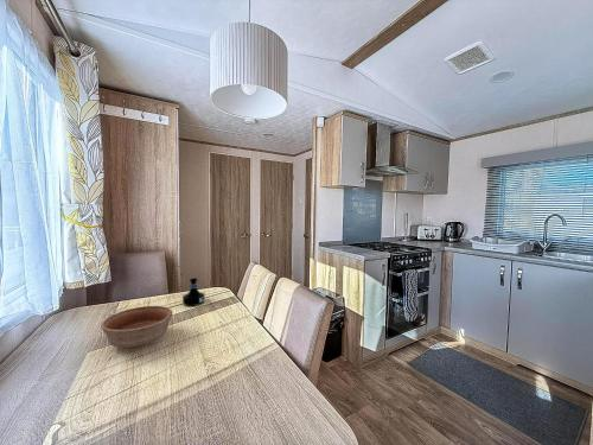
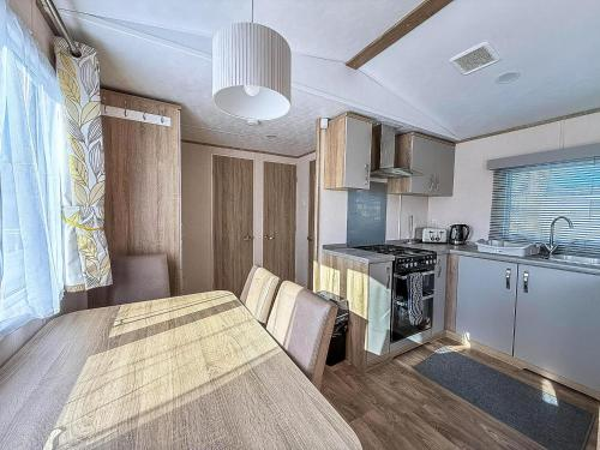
- bowl (139, 328)
- tequila bottle (193, 290)
